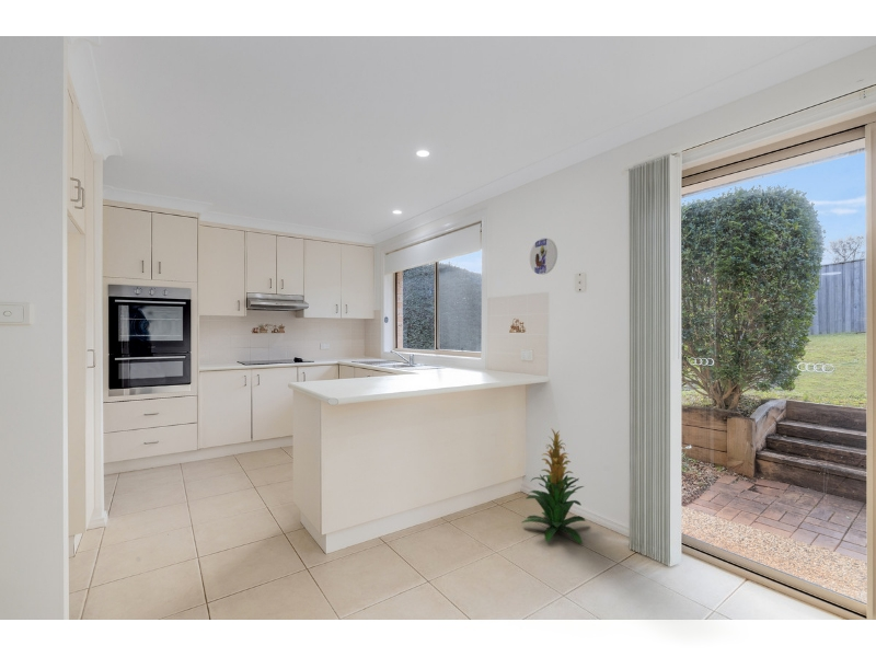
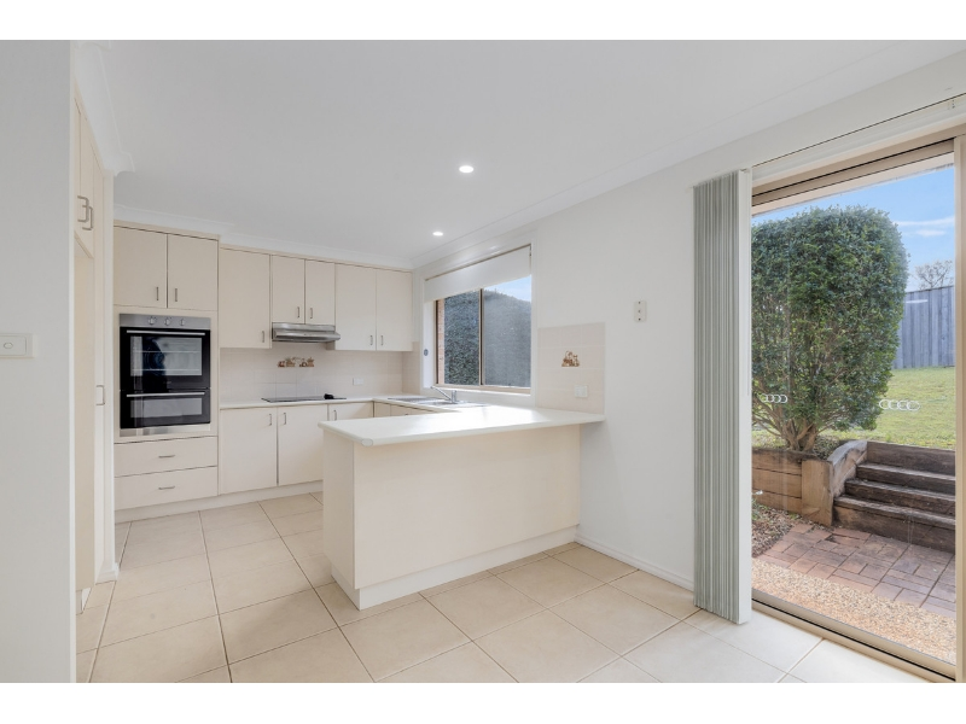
- indoor plant (556, 479)
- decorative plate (542, 256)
